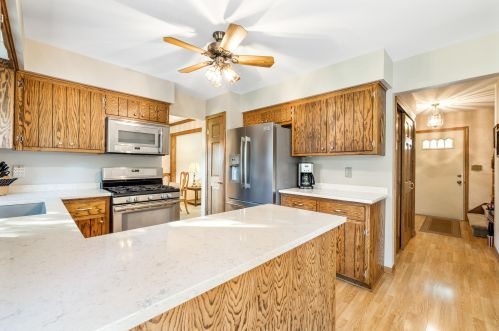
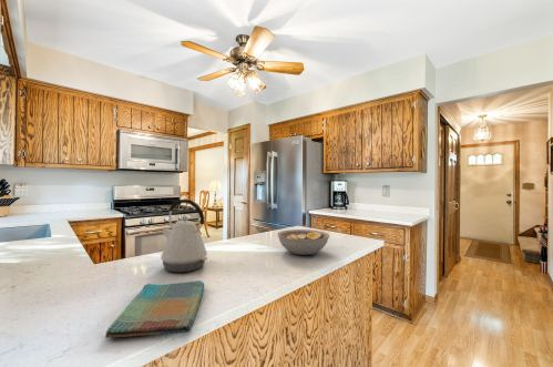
+ kettle (183, 233)
+ bowl (303, 243)
+ dish towel (164, 304)
